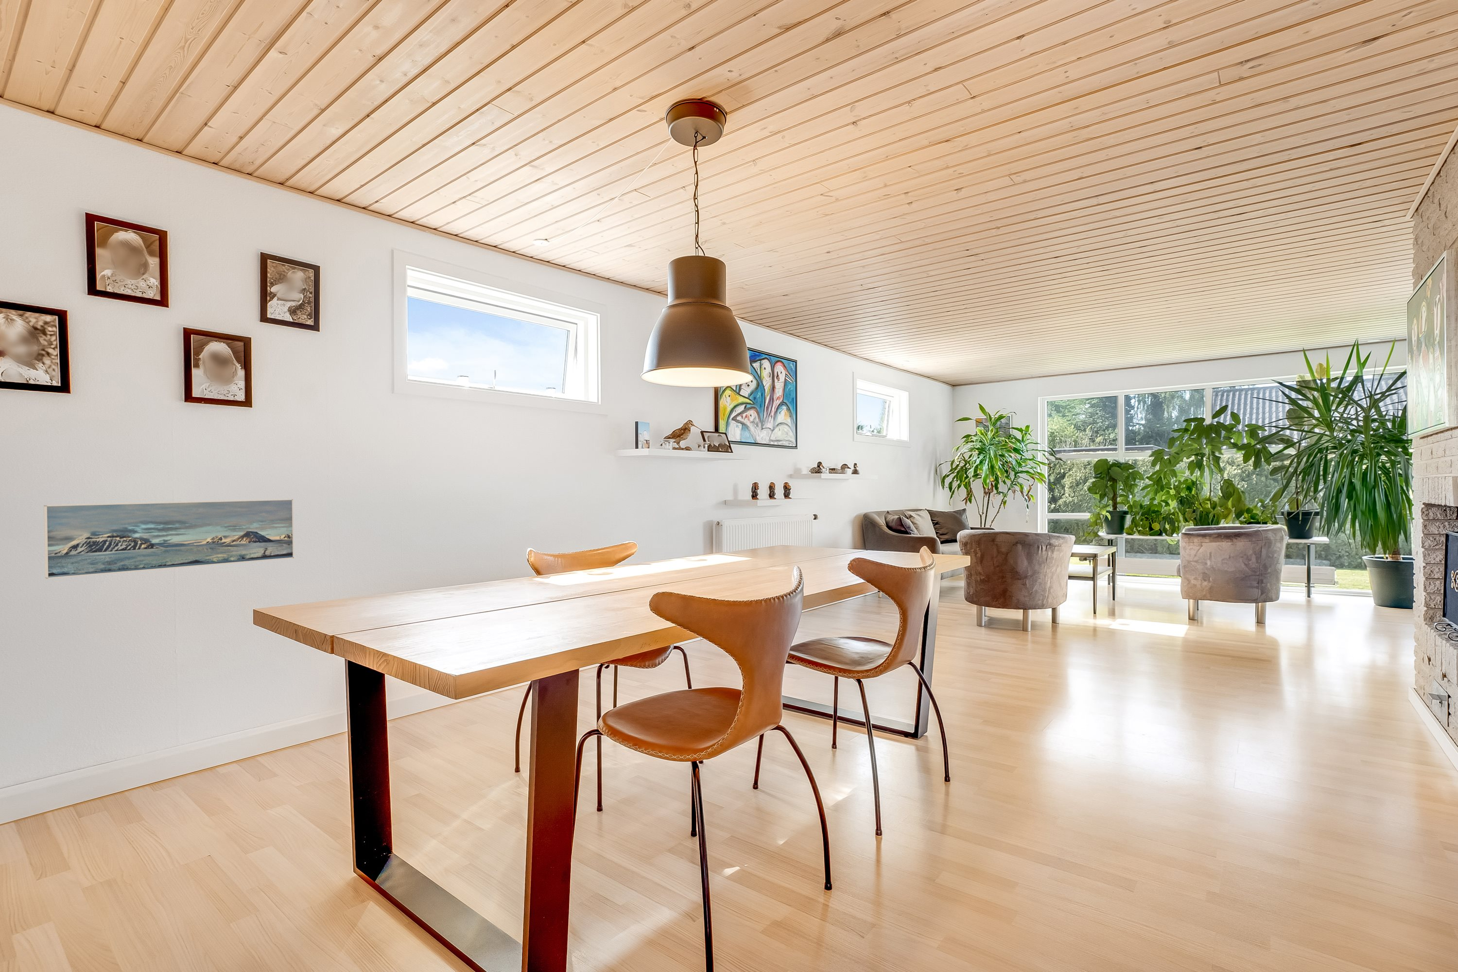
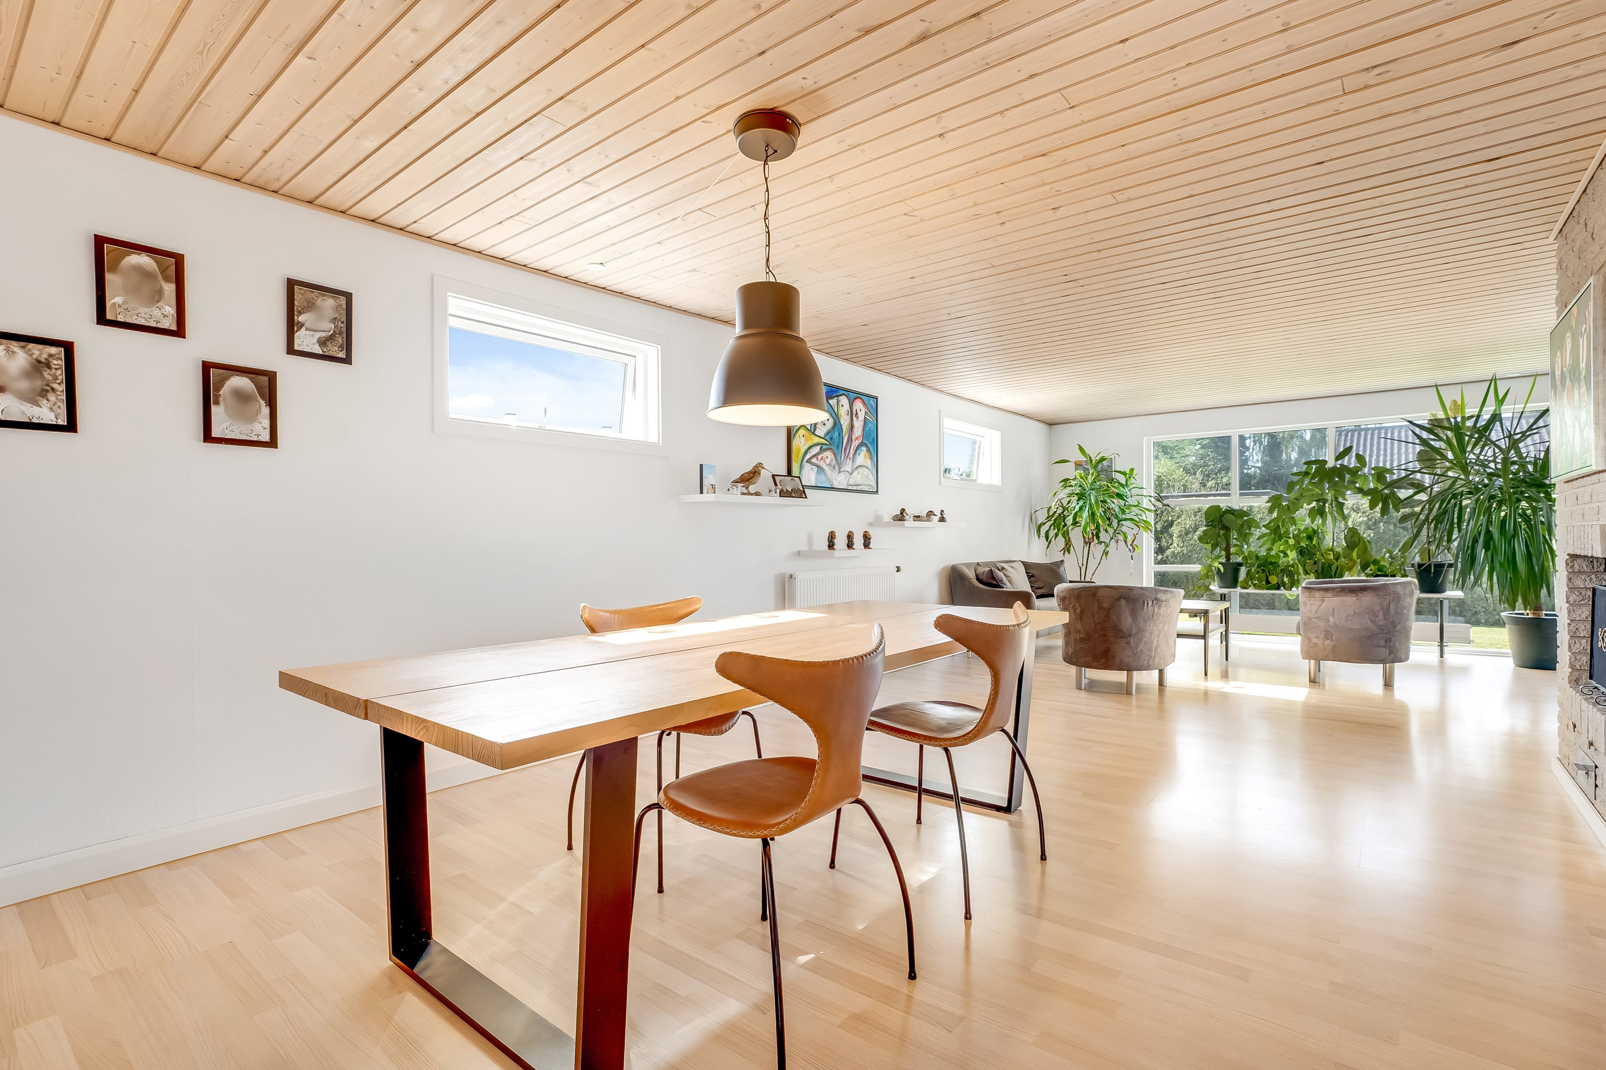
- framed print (182, 534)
